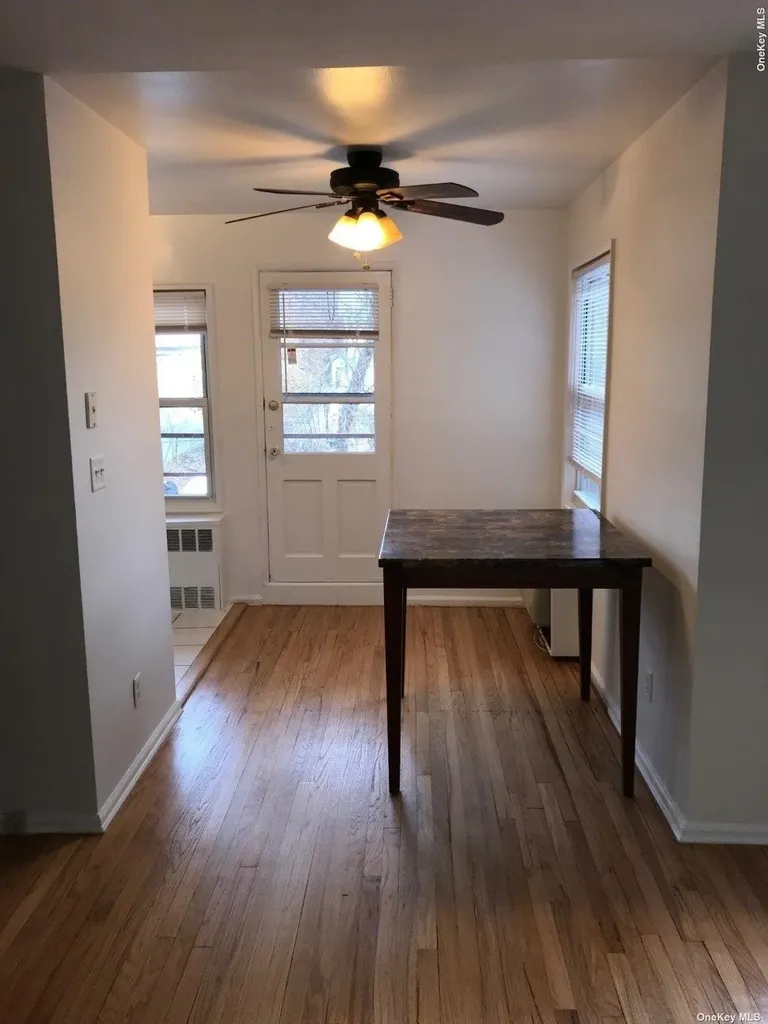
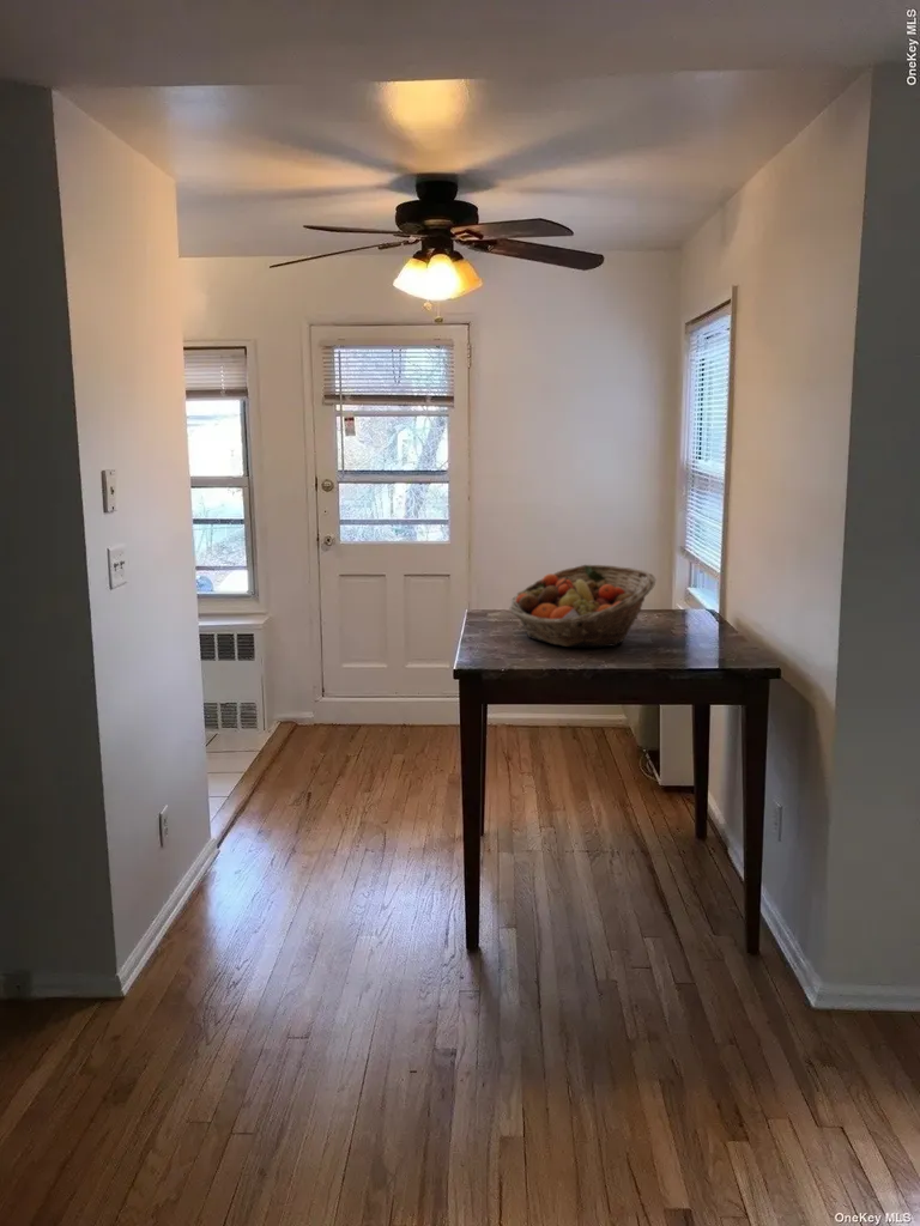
+ fruit basket (580, 603)
